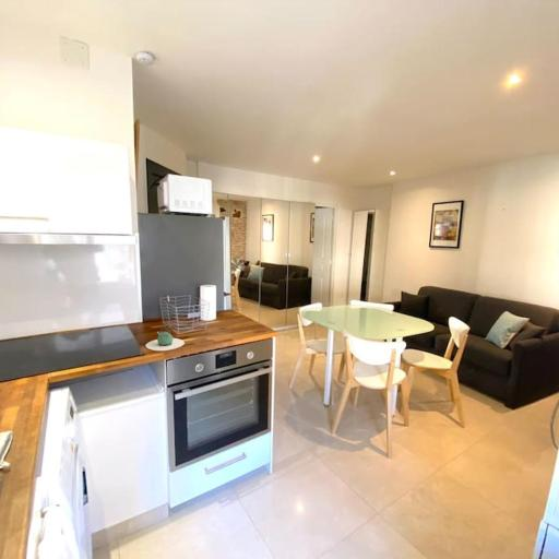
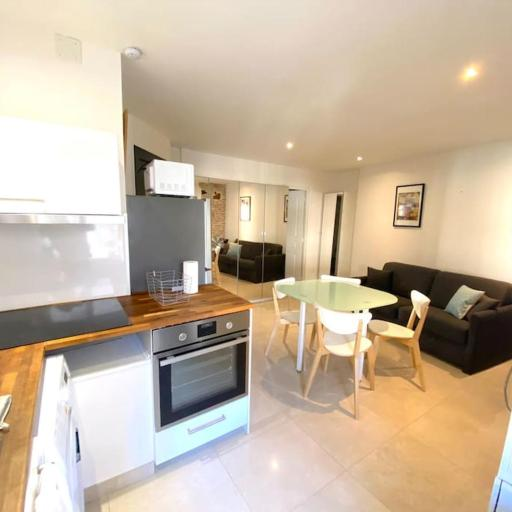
- teapot (165, 335)
